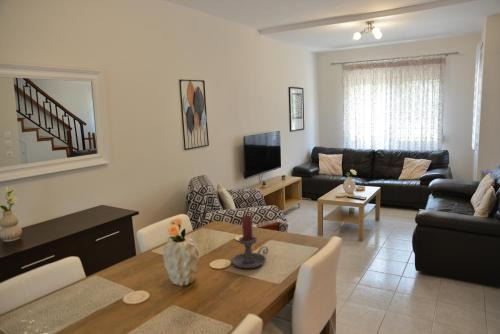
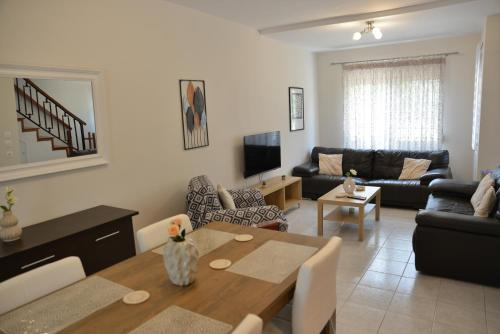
- candle holder (251, 238)
